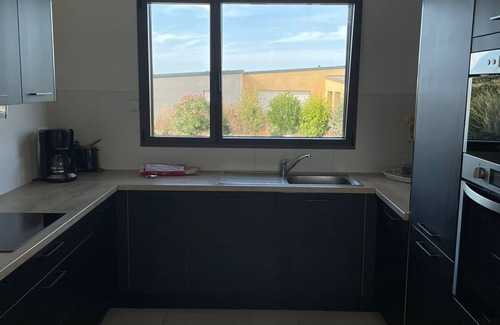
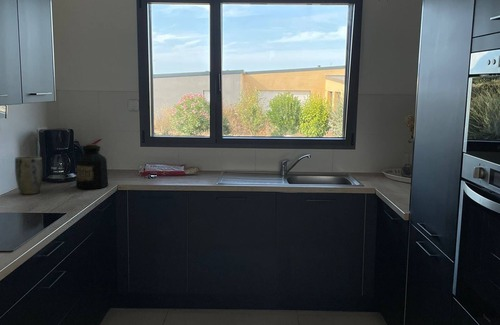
+ plant pot (28, 175)
+ bottle (92, 165)
